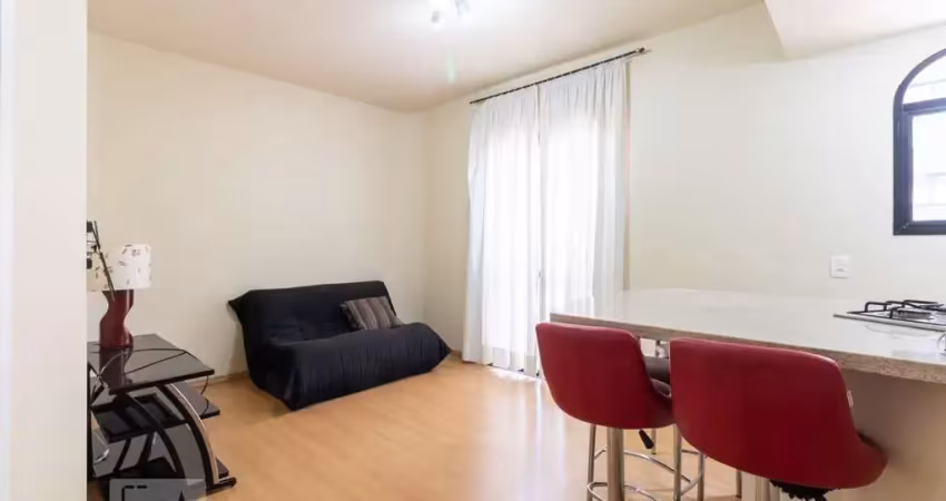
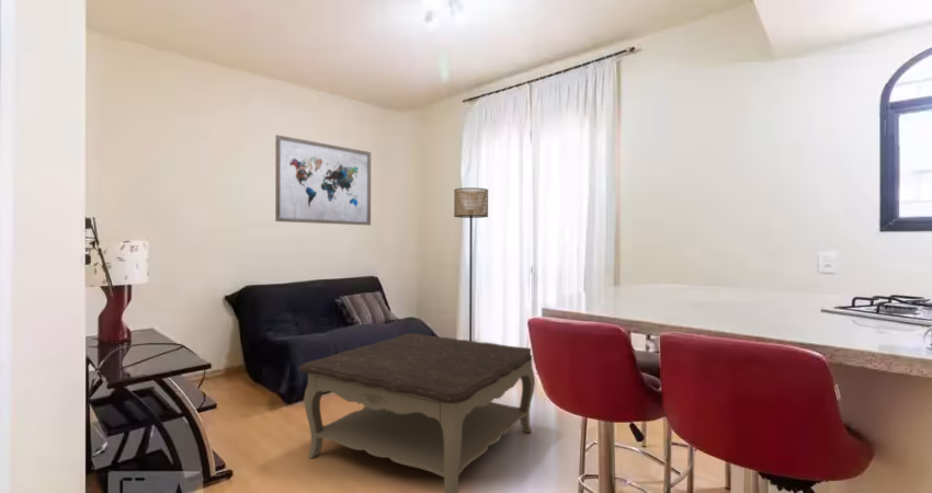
+ coffee table (427, 399)
+ floor lamp (470, 277)
+ wall art (327, 183)
